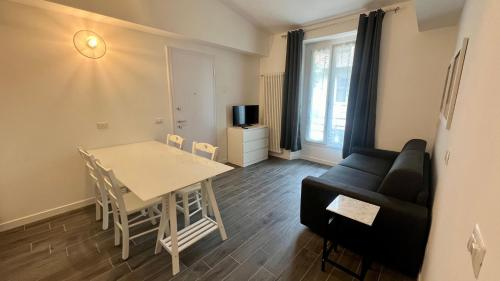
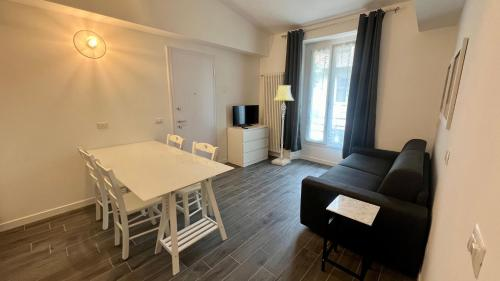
+ floor lamp (282, 125)
